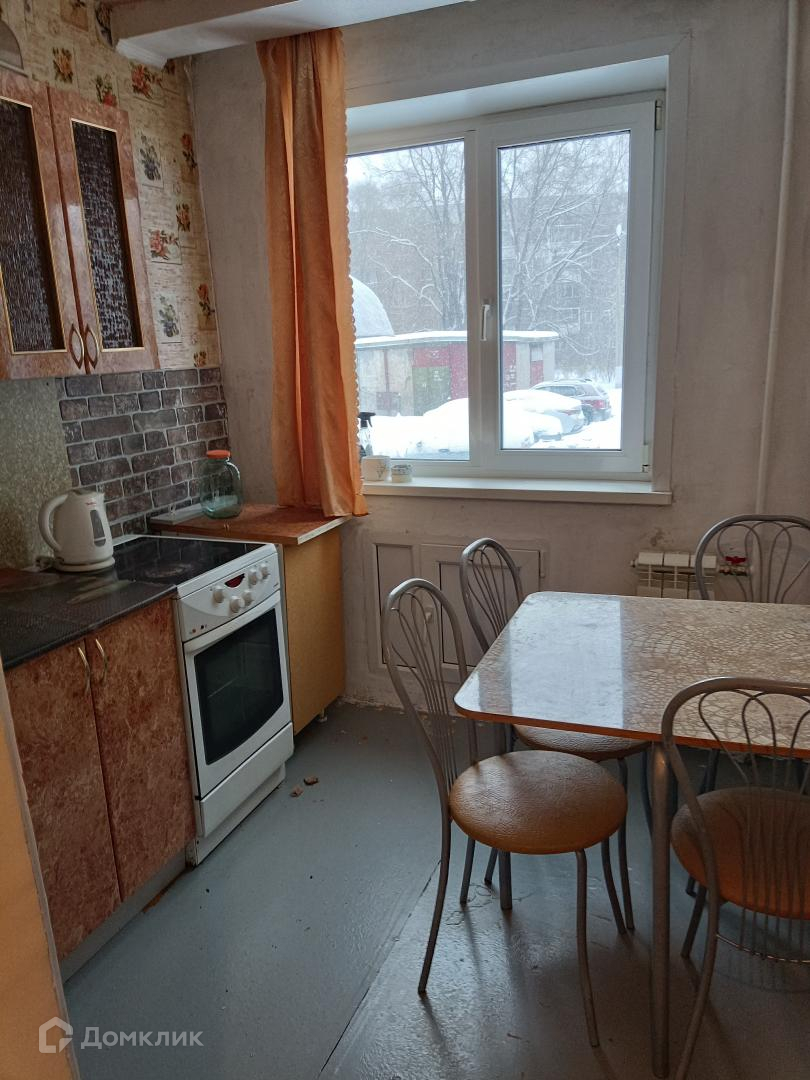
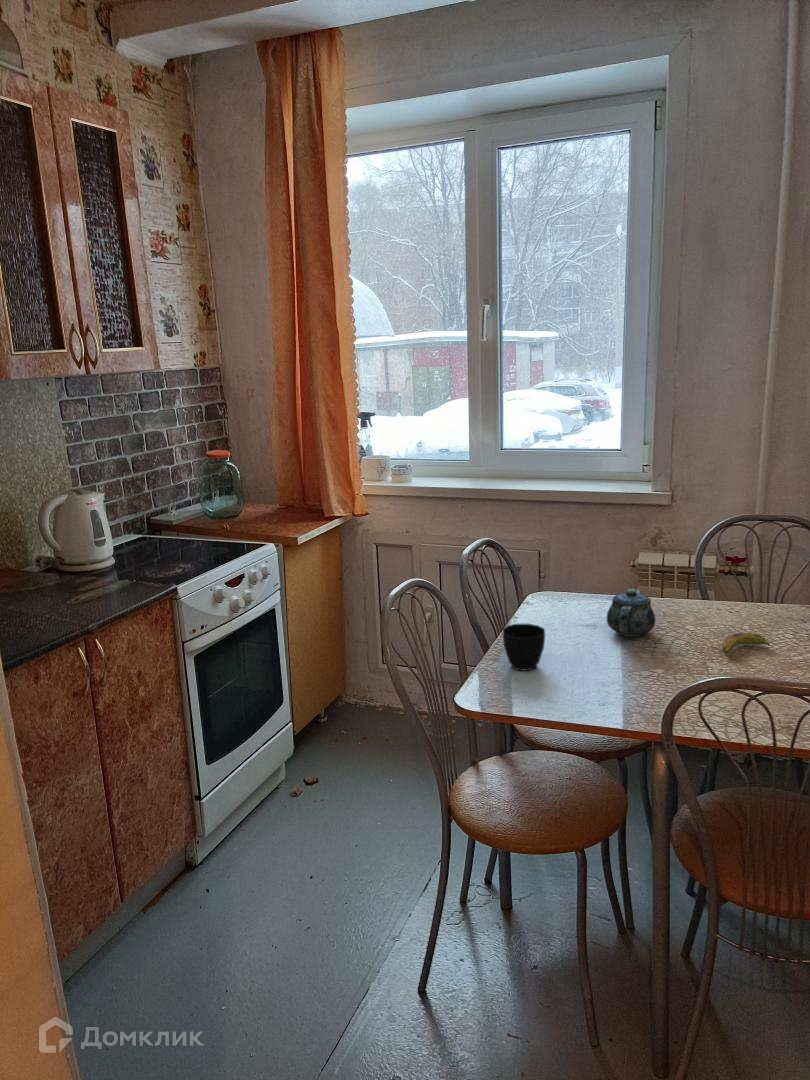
+ banana (741, 643)
+ chinaware (630, 612)
+ cup (525, 647)
